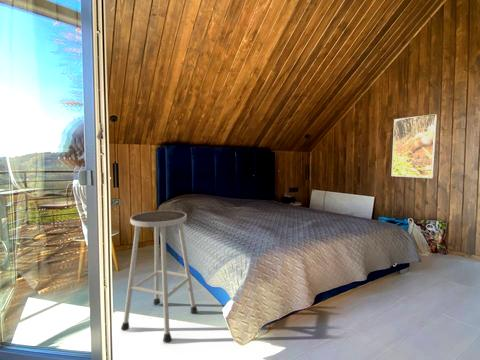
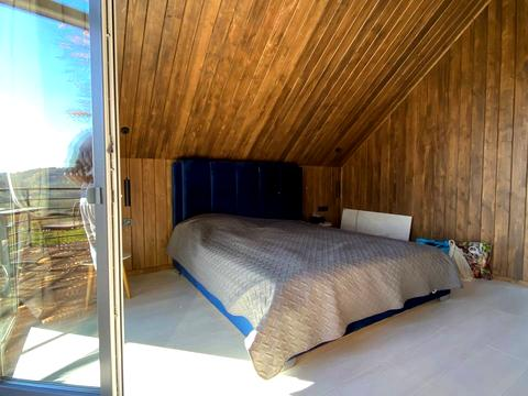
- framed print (412, 147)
- stool (159, 269)
